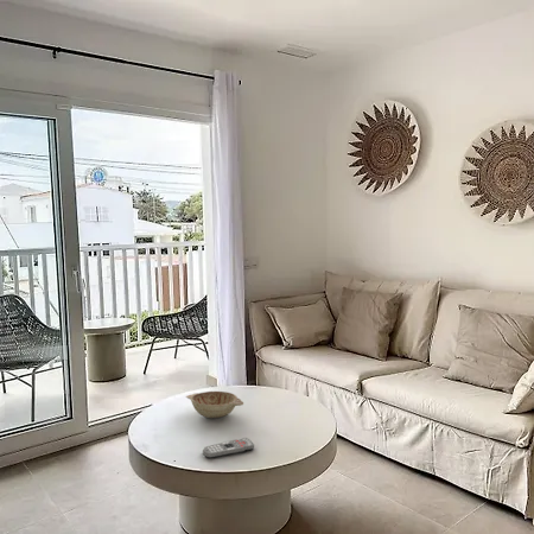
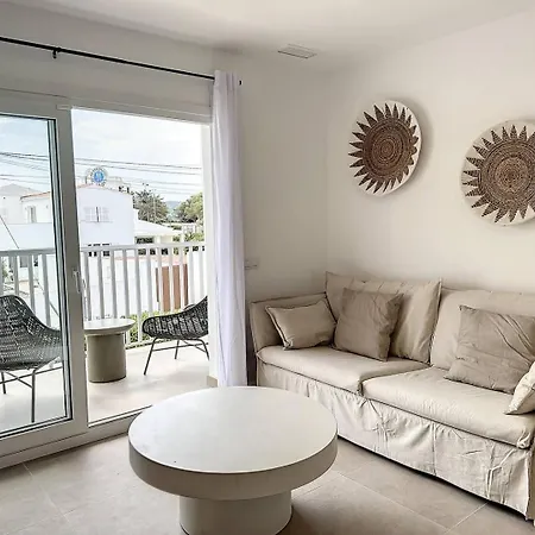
- remote control (228, 447)
- decorative bowl (215, 406)
